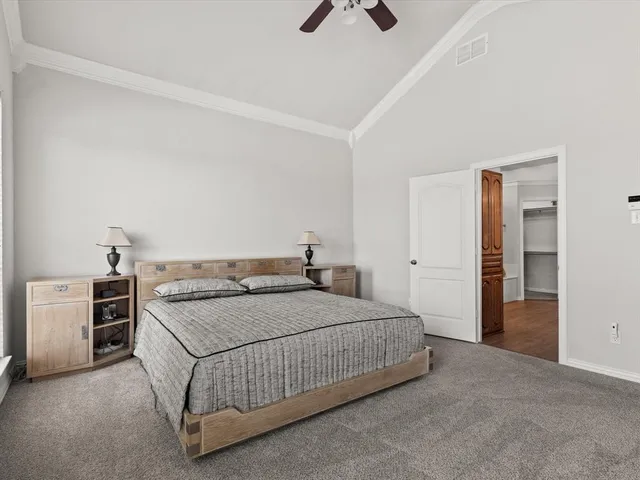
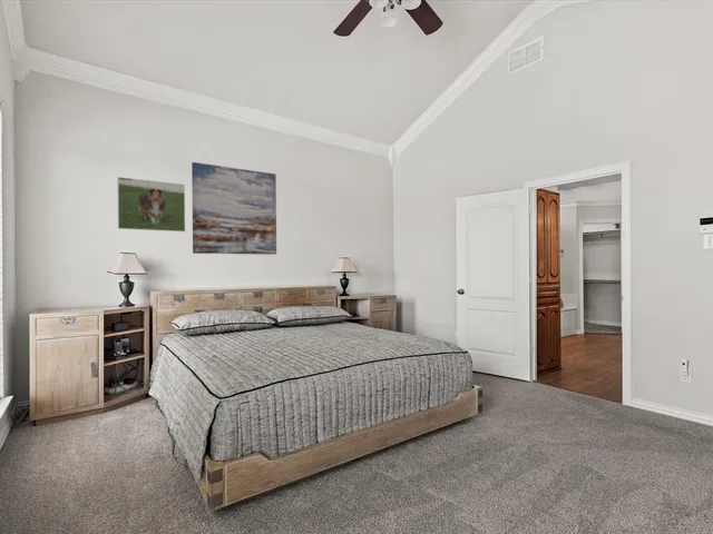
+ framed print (153, 205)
+ wall art (236, 210)
